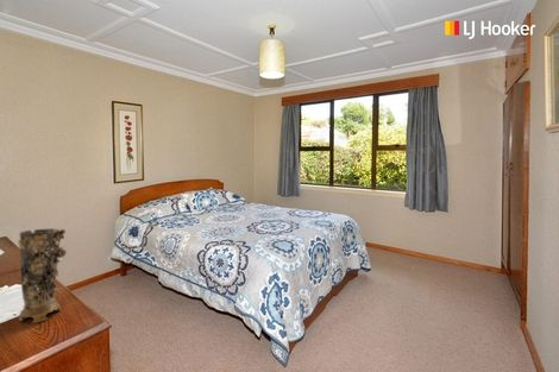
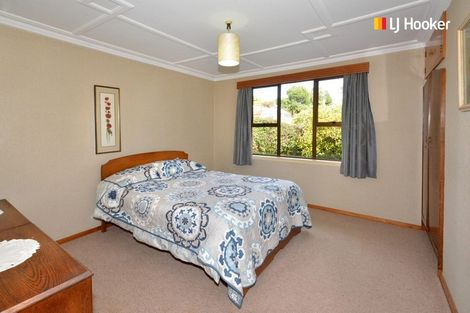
- decorative vase (43, 271)
